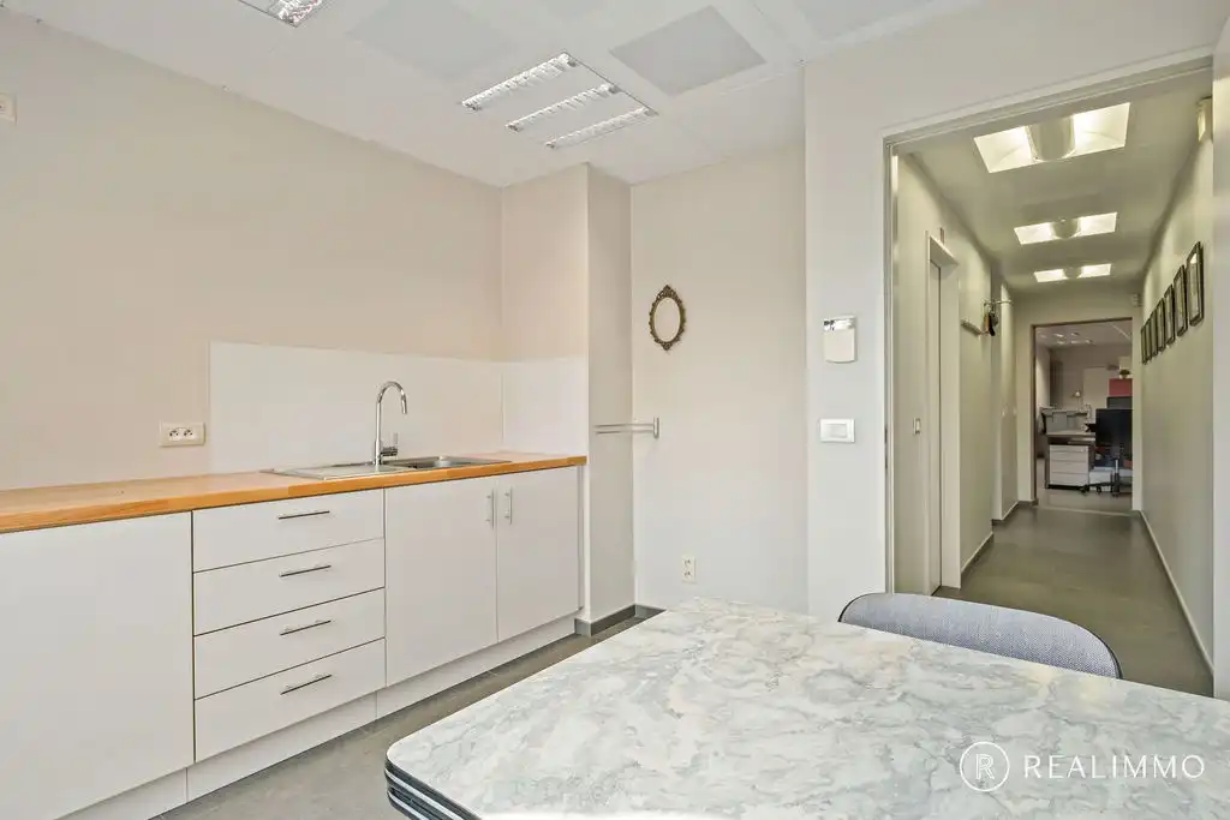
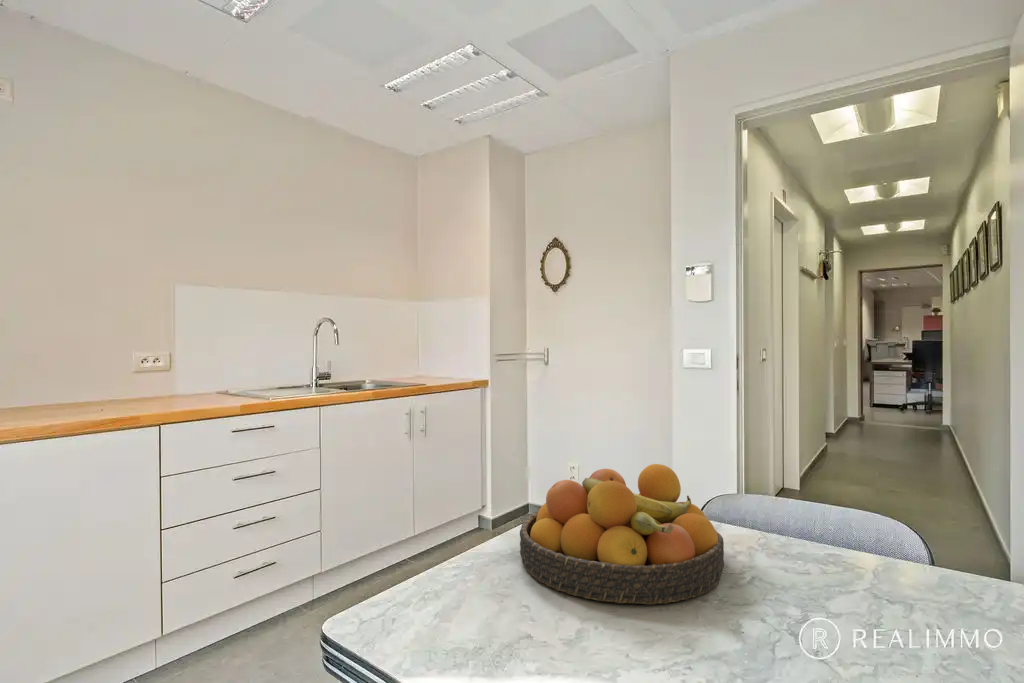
+ fruit bowl (618, 514)
